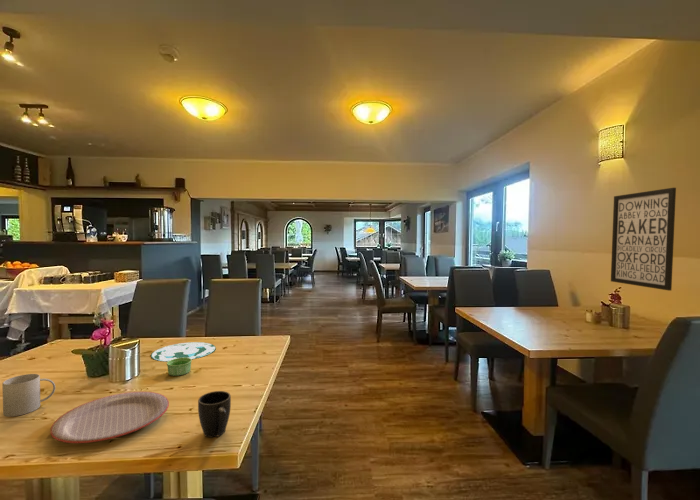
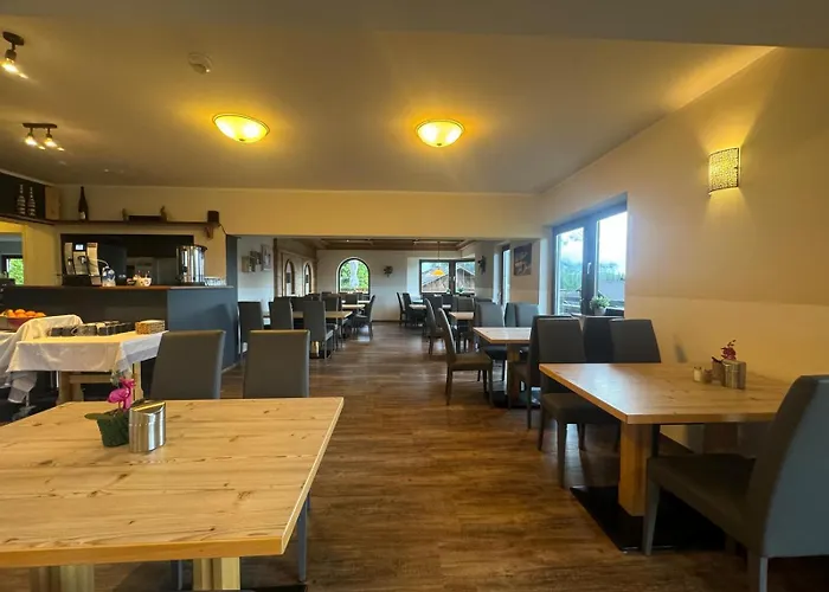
- plate (114, 416)
- wall art (640, 239)
- mug (216, 417)
- ramekin (179, 366)
- plate (184, 348)
- mug (30, 392)
